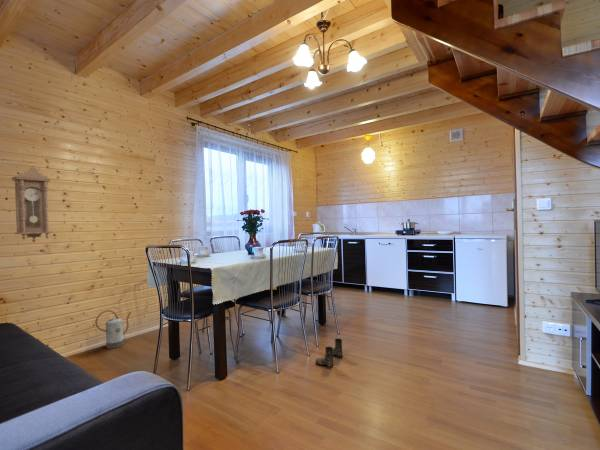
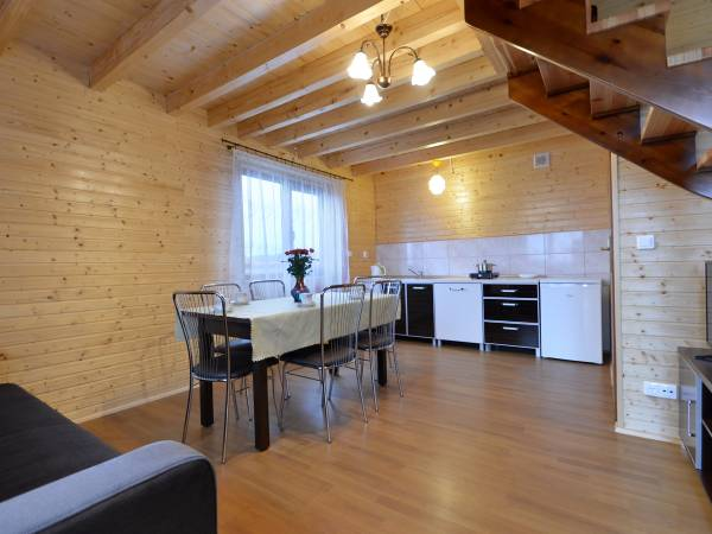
- boots (329, 351)
- watering can (114, 327)
- pendulum clock (32, 204)
